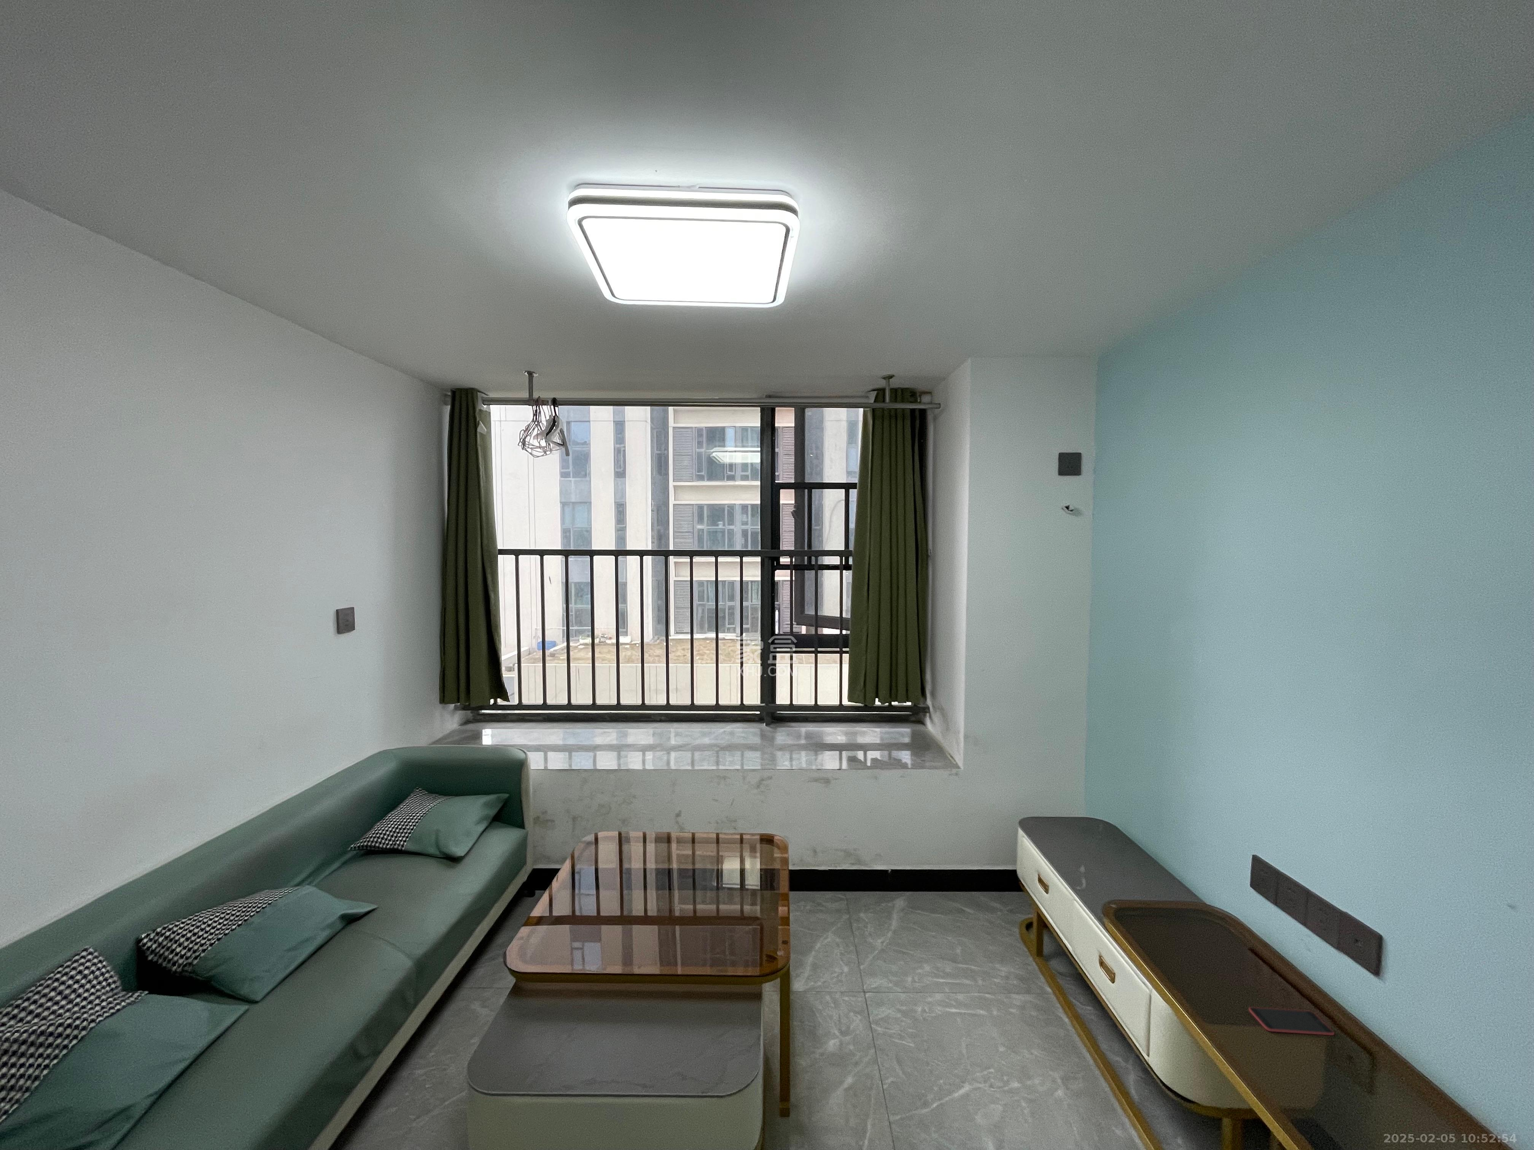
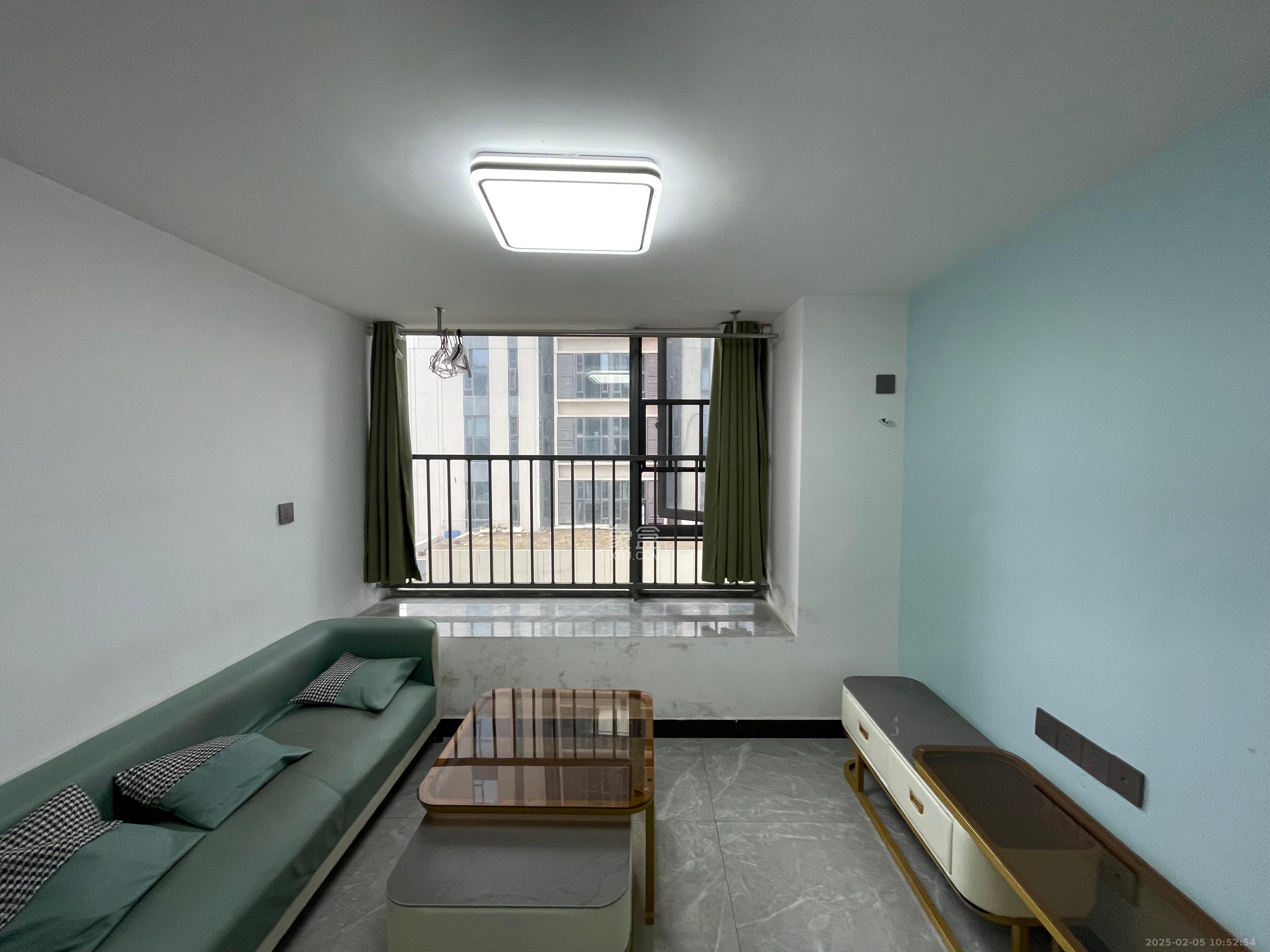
- smartphone (1290, 1021)
